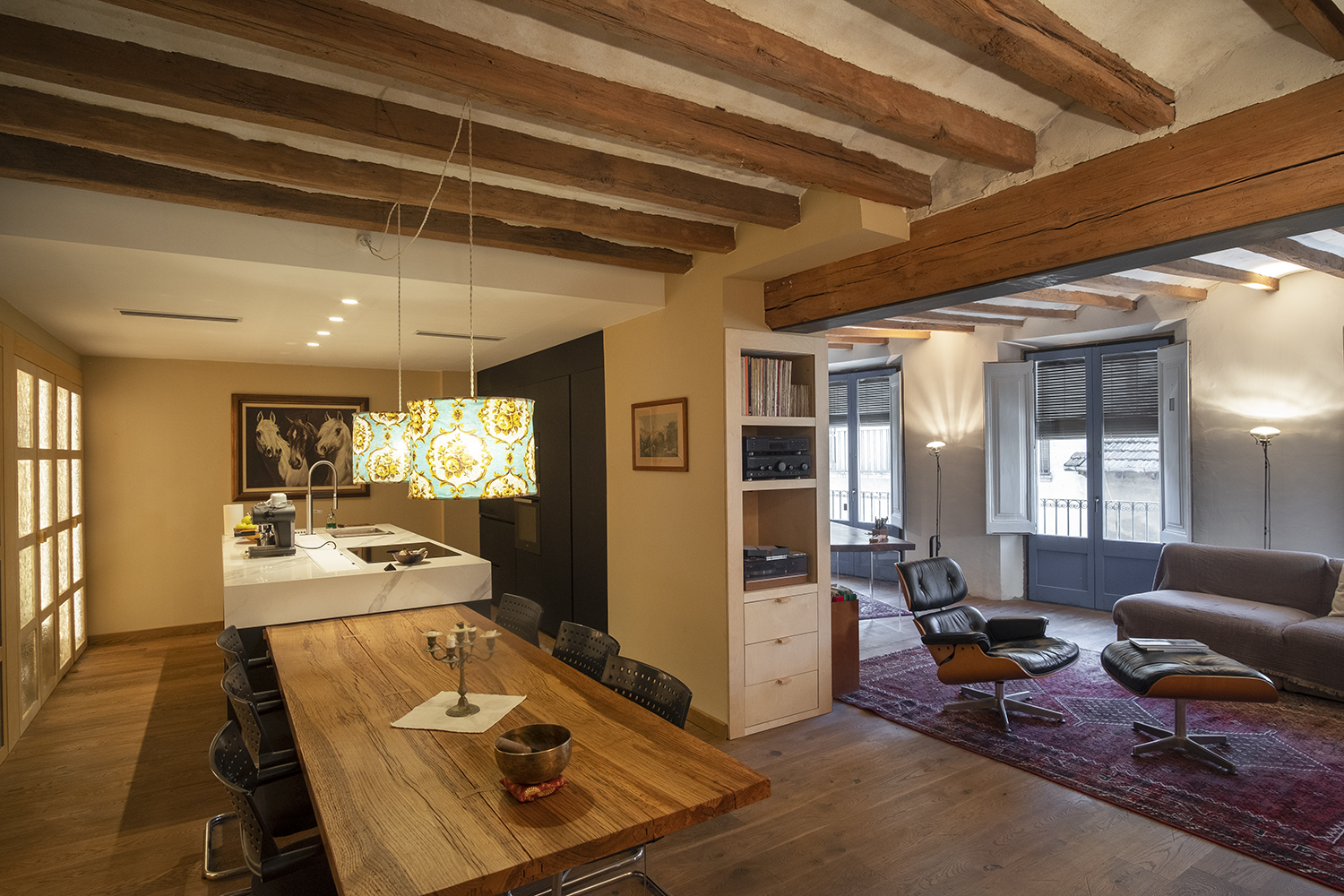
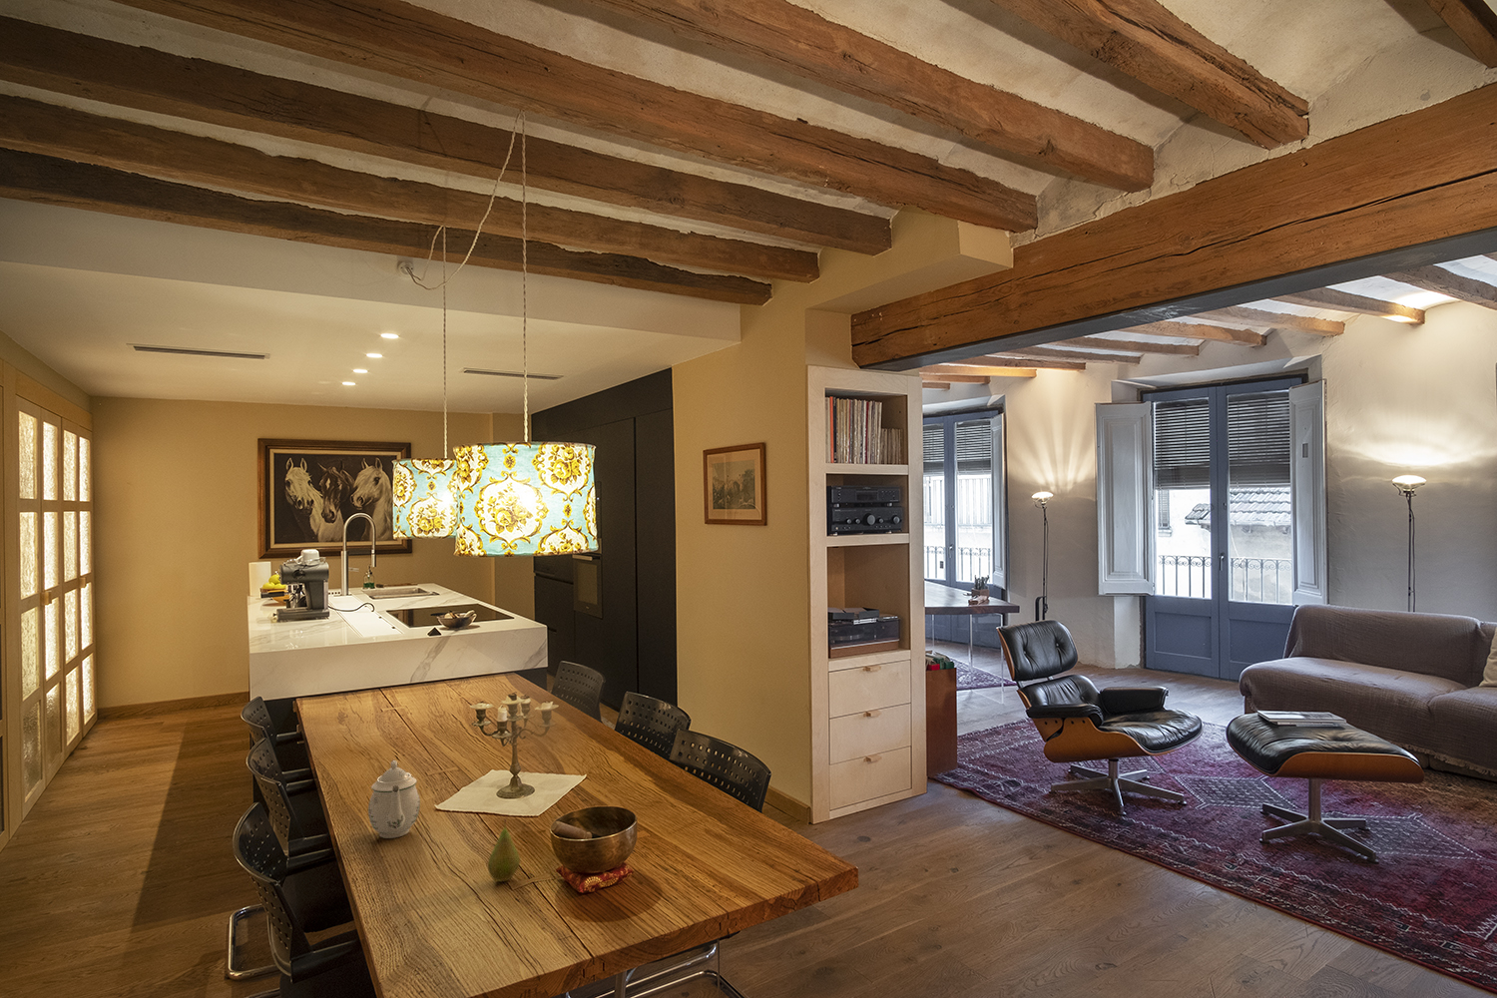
+ teapot (394, 798)
+ fruit (503, 851)
